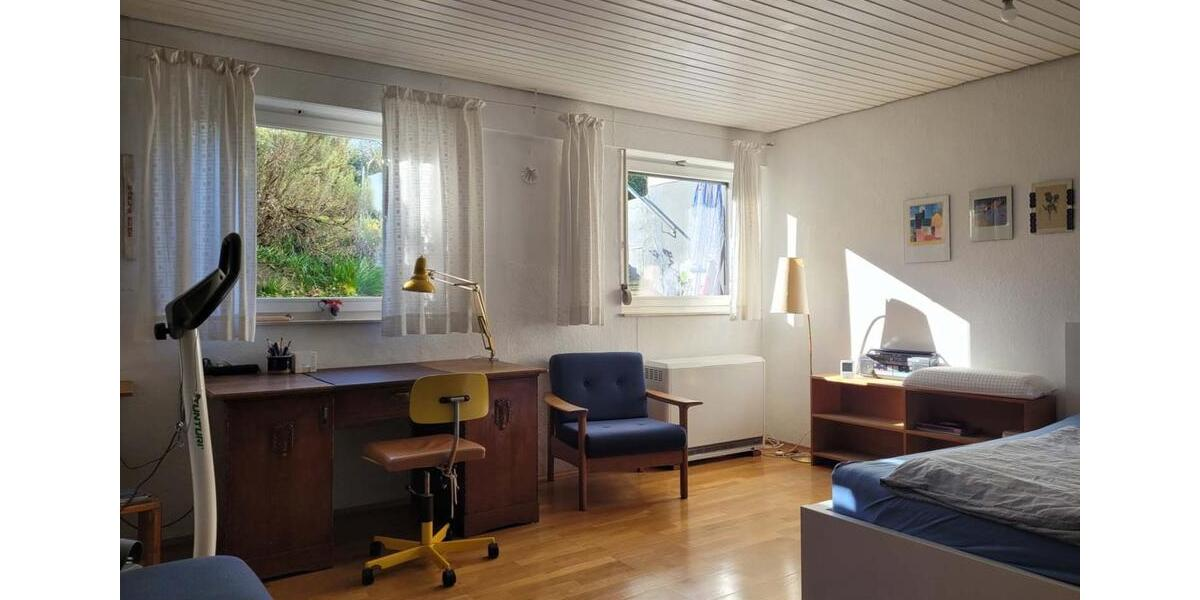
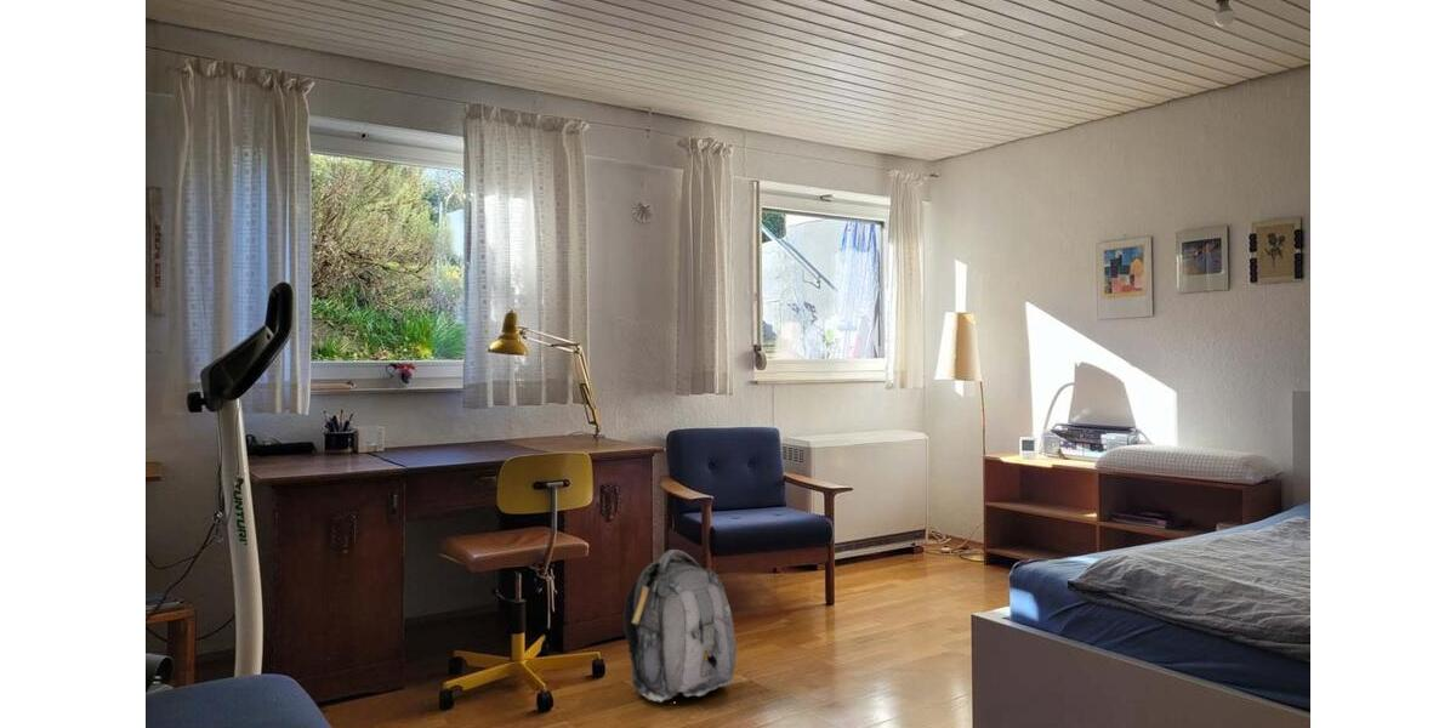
+ backpack (678, 619)
